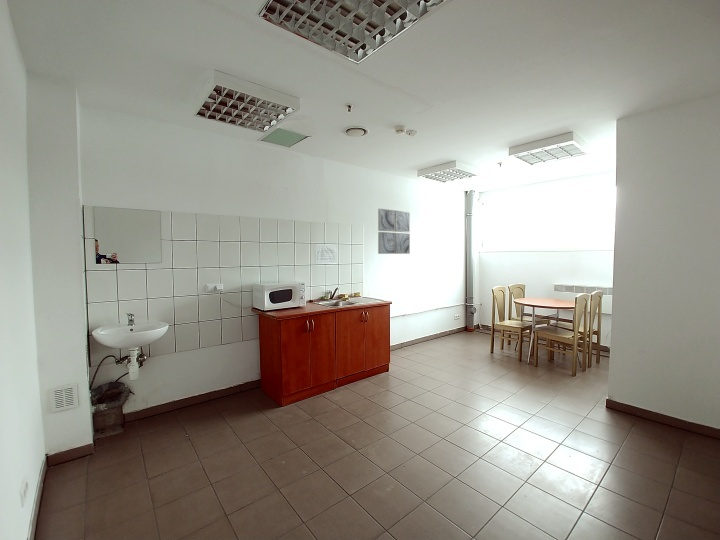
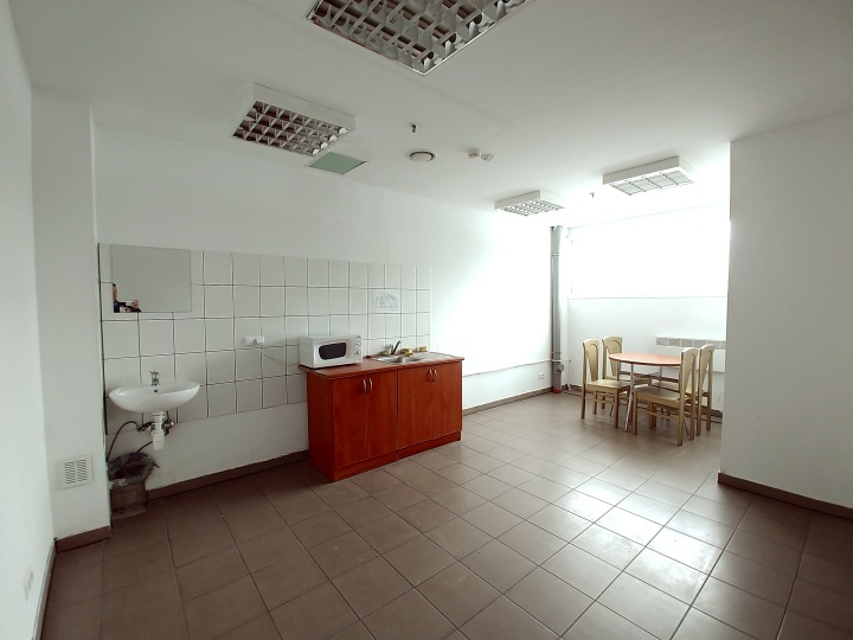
- wall art (394, 231)
